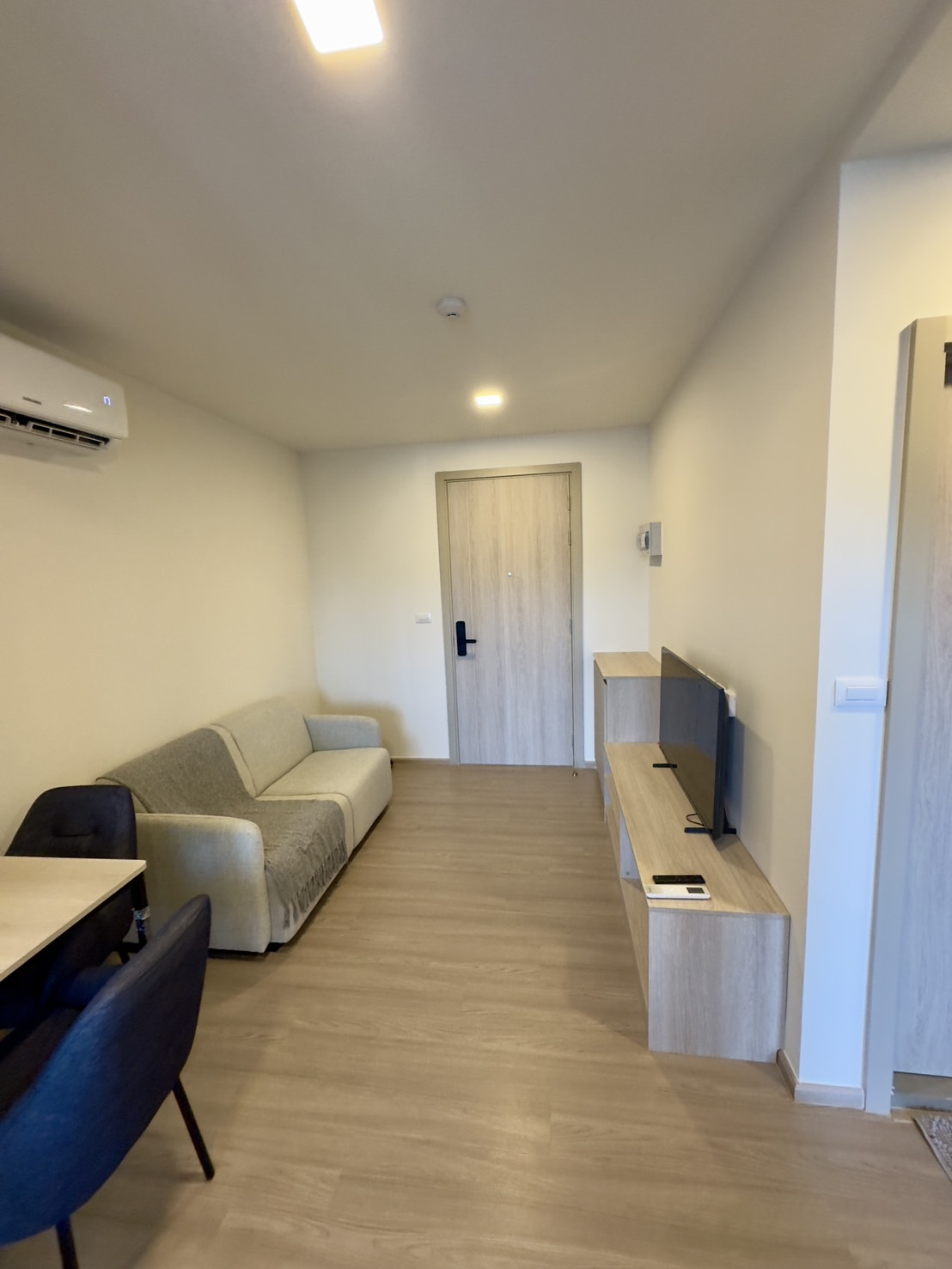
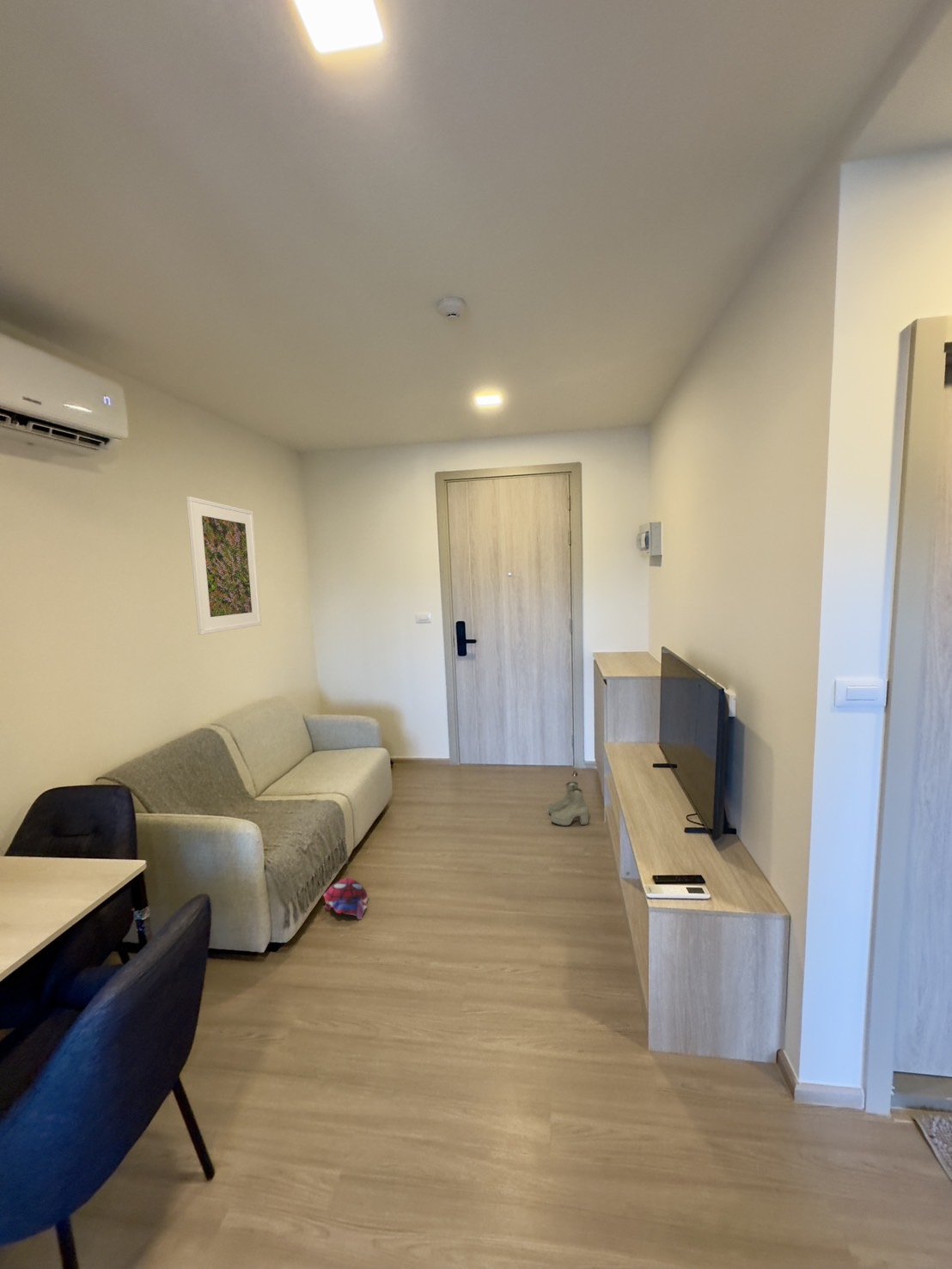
+ boots (567, 802)
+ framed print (228, 567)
+ plush toy (346, 896)
